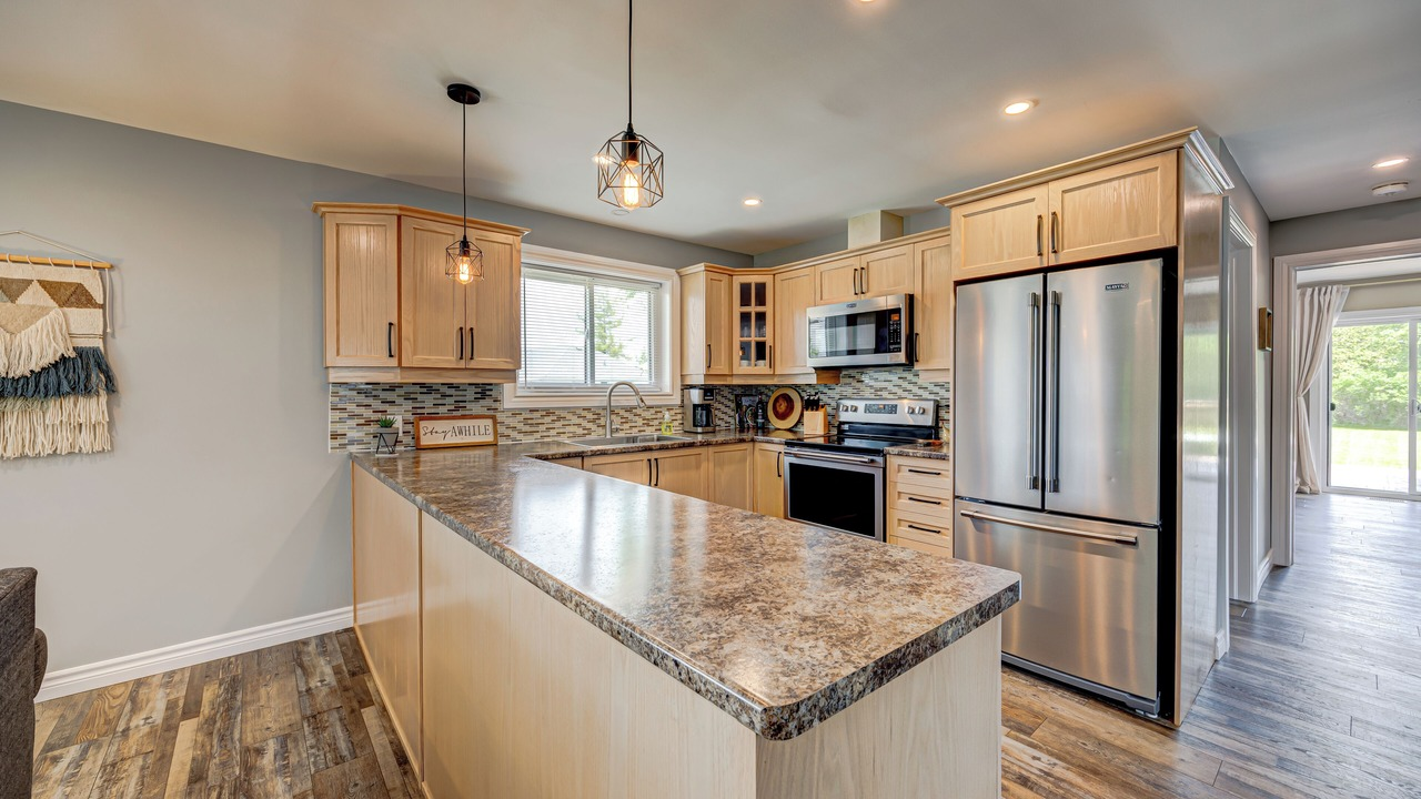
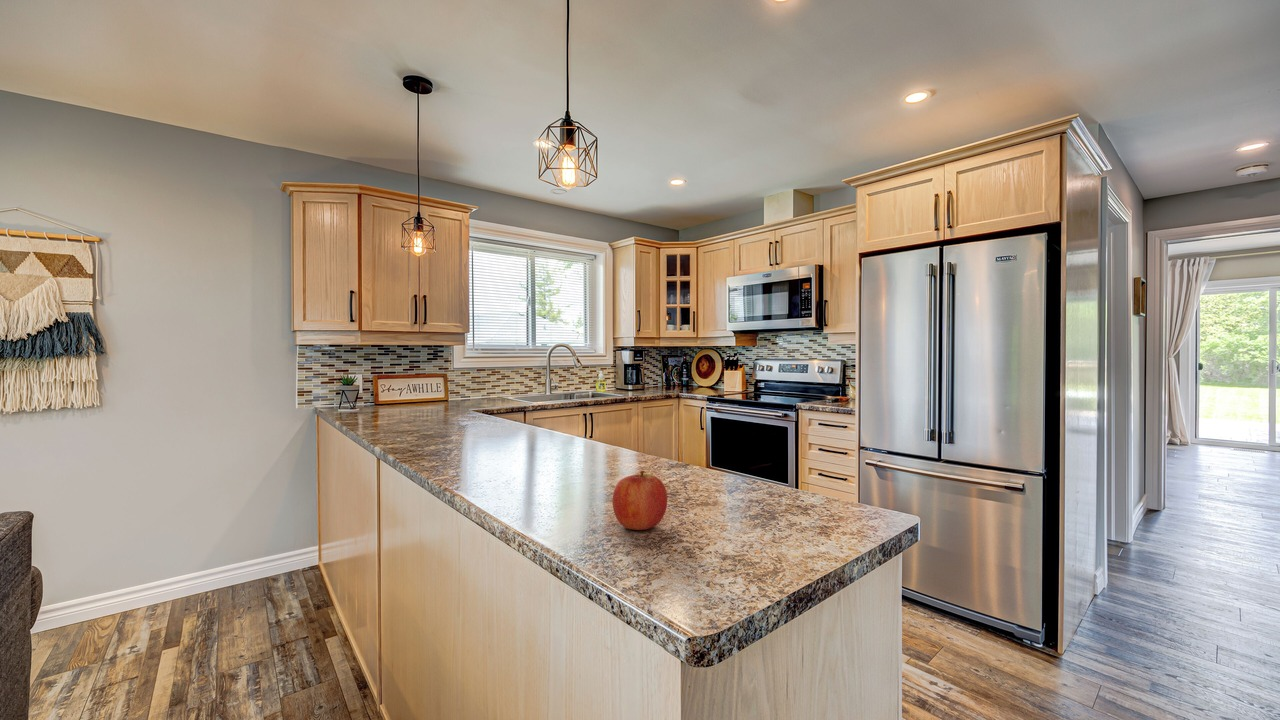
+ fruit (639, 497)
